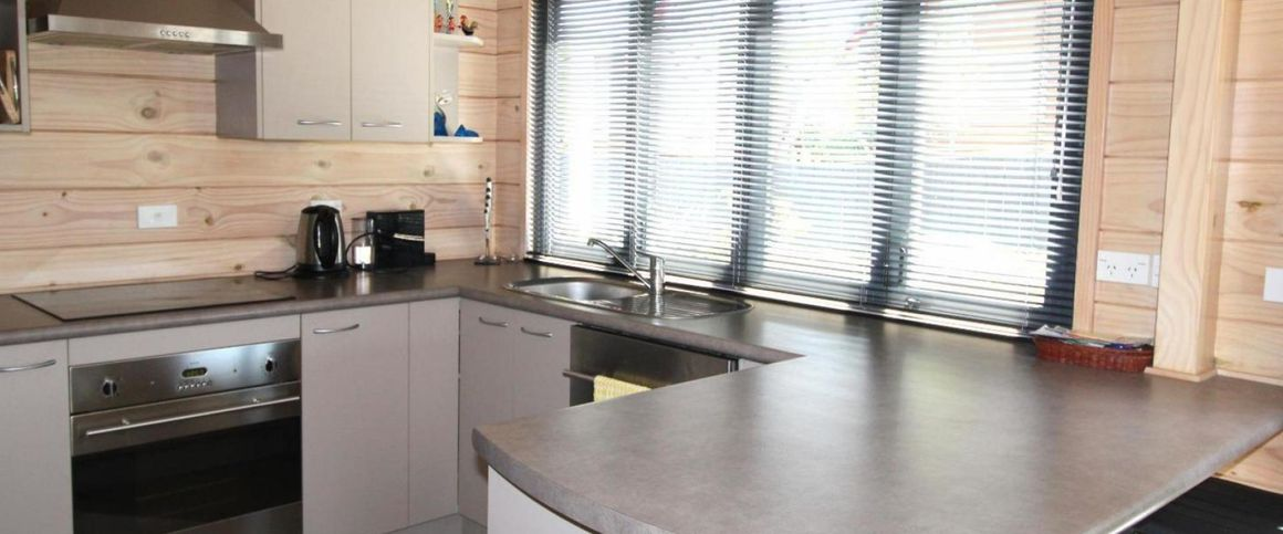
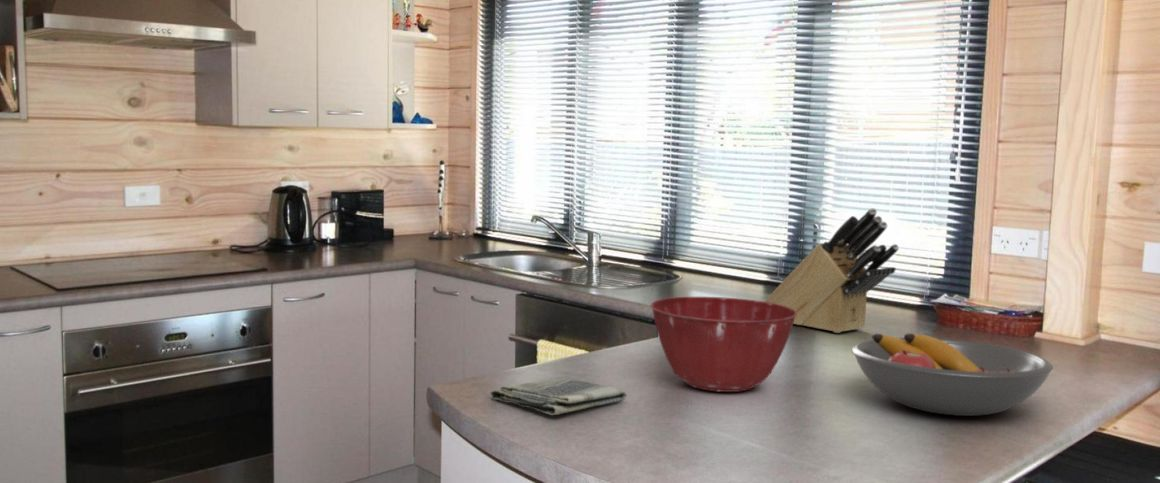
+ dish towel (557, 392)
+ knife block (827, 266)
+ mixing bowl (721, 345)
+ fruit bowl (948, 373)
